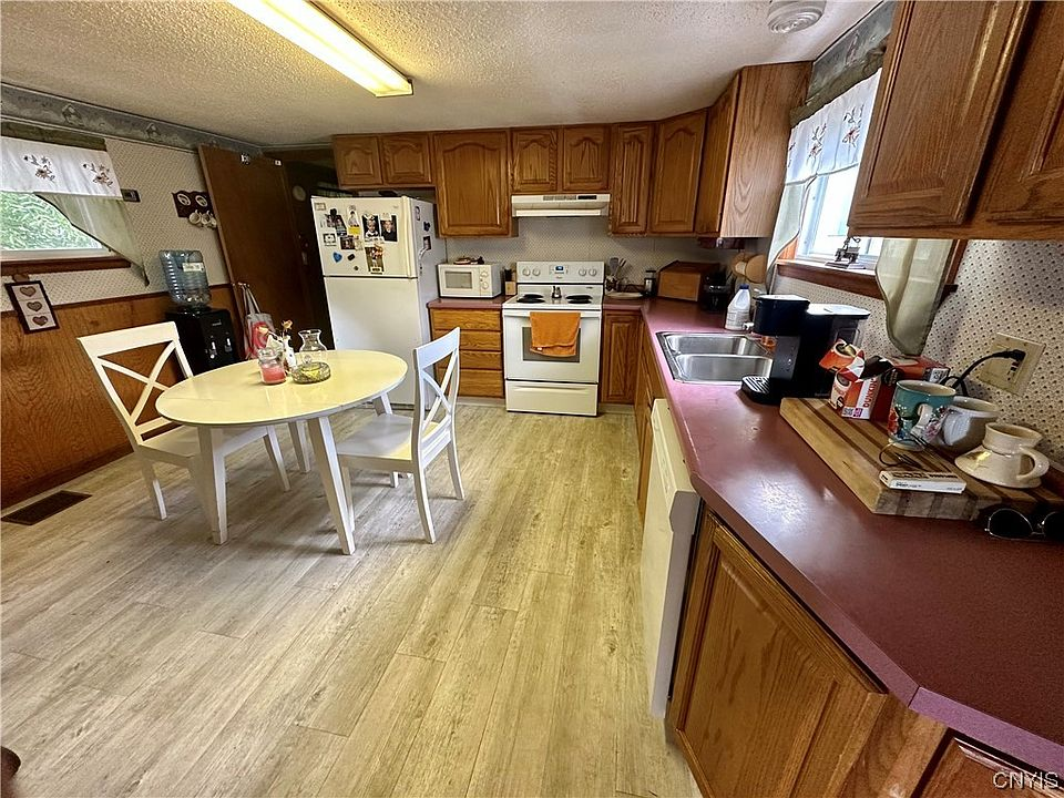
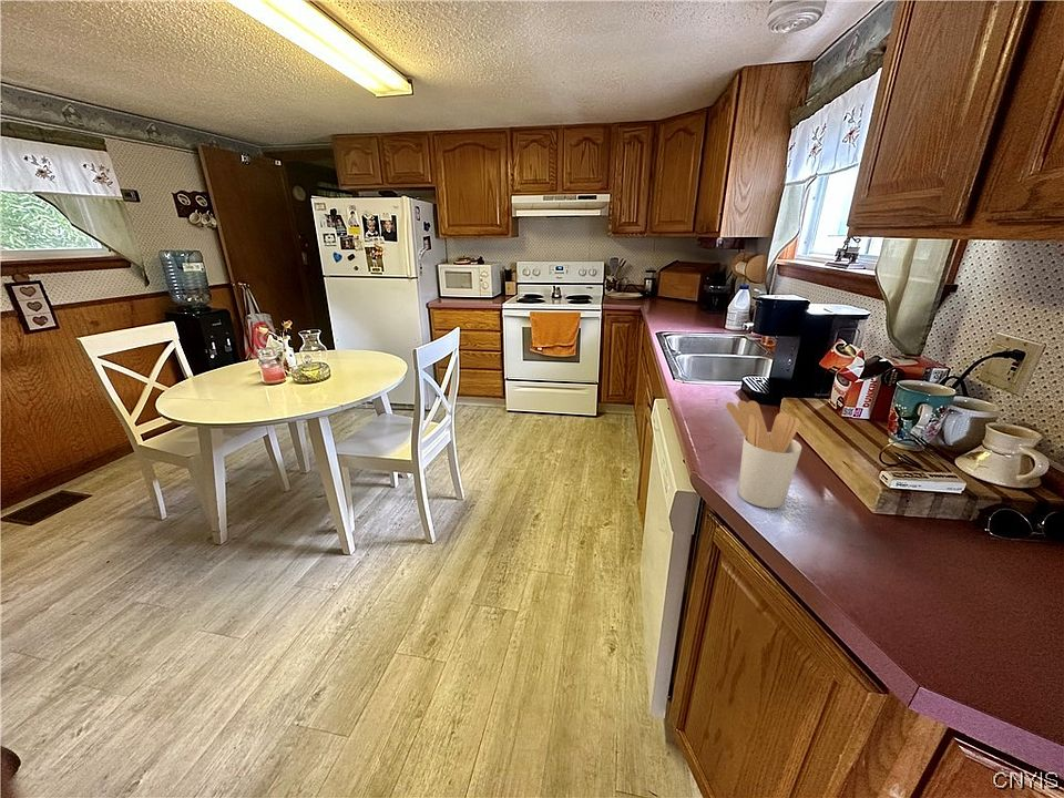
+ utensil holder (757, 450)
